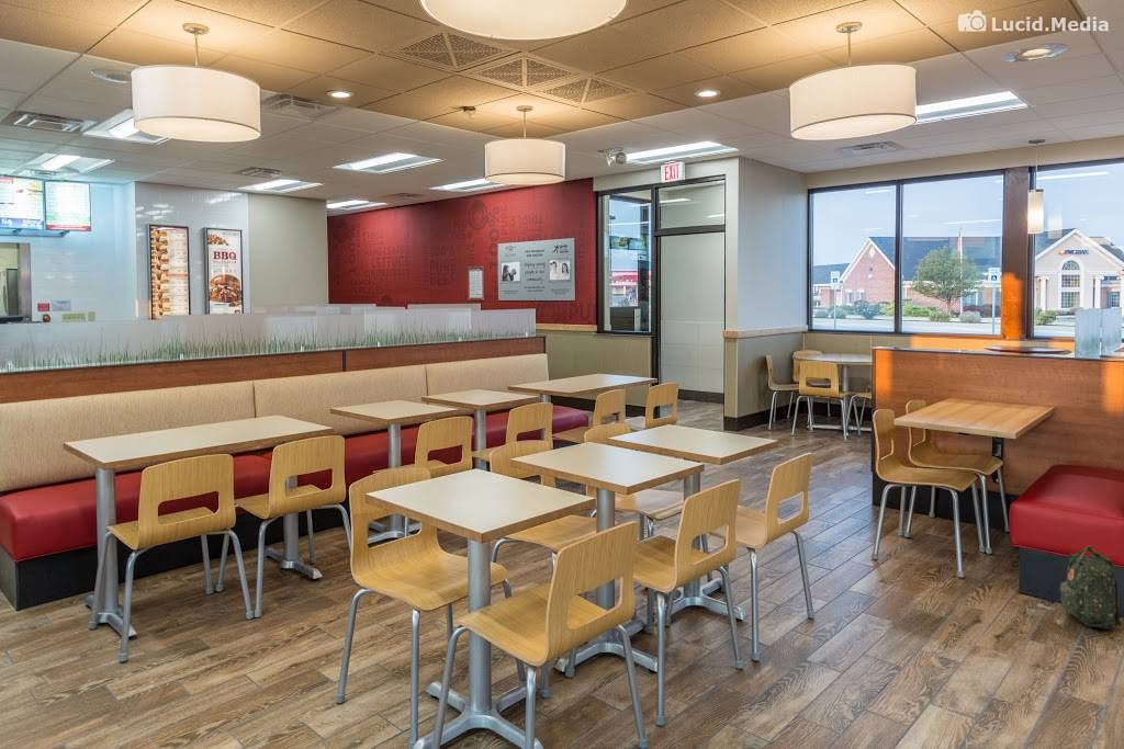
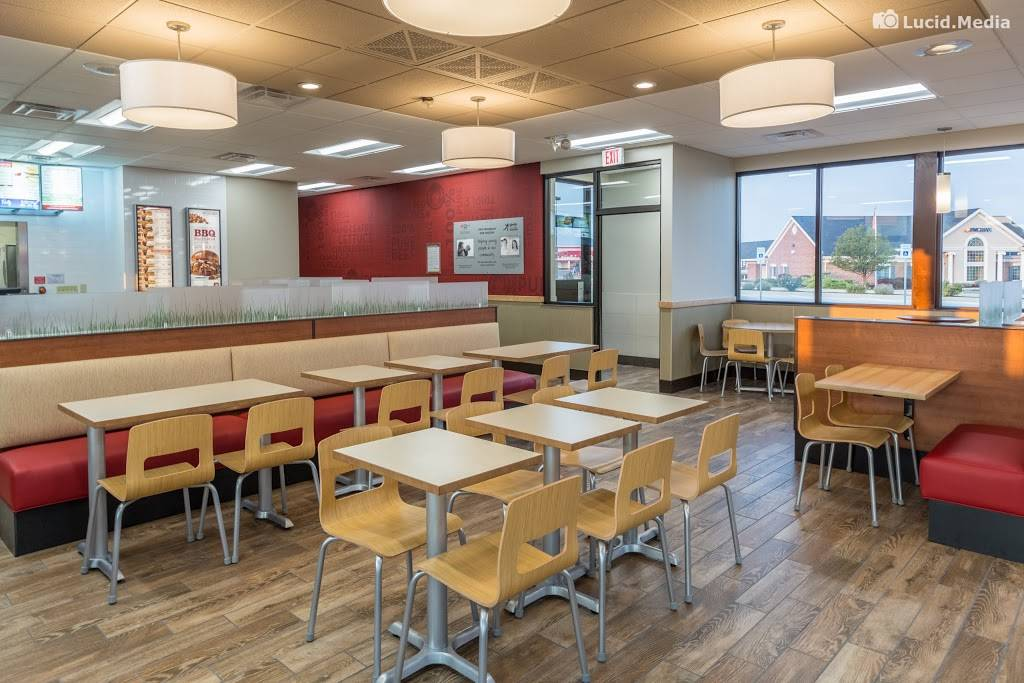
- backpack (1082, 586)
